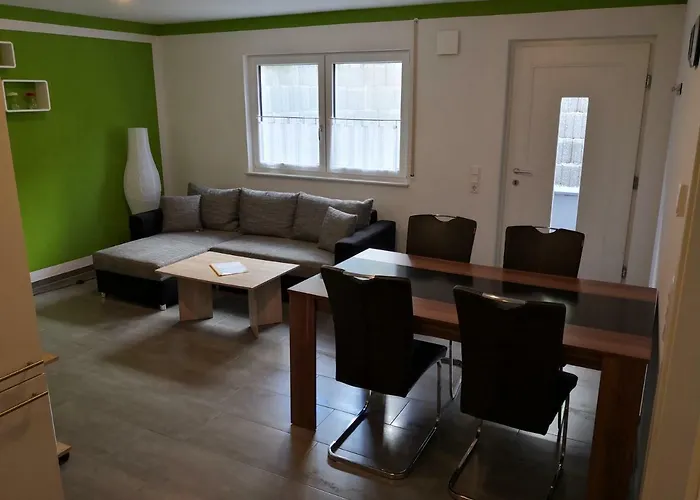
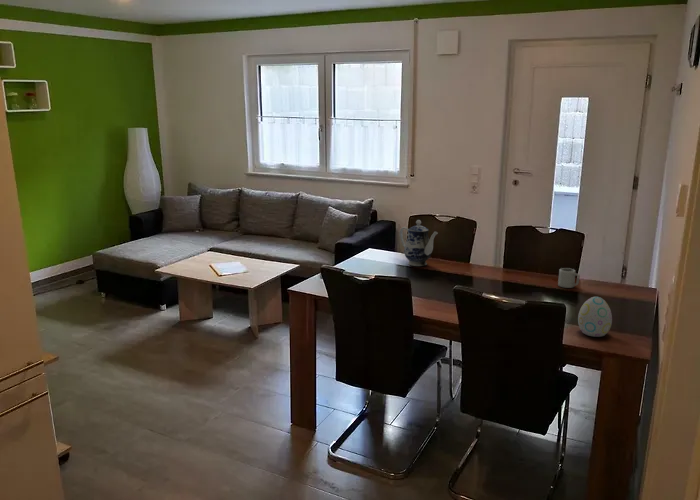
+ decorative egg (595, 315)
+ teapot (418, 242)
+ cup (569, 278)
